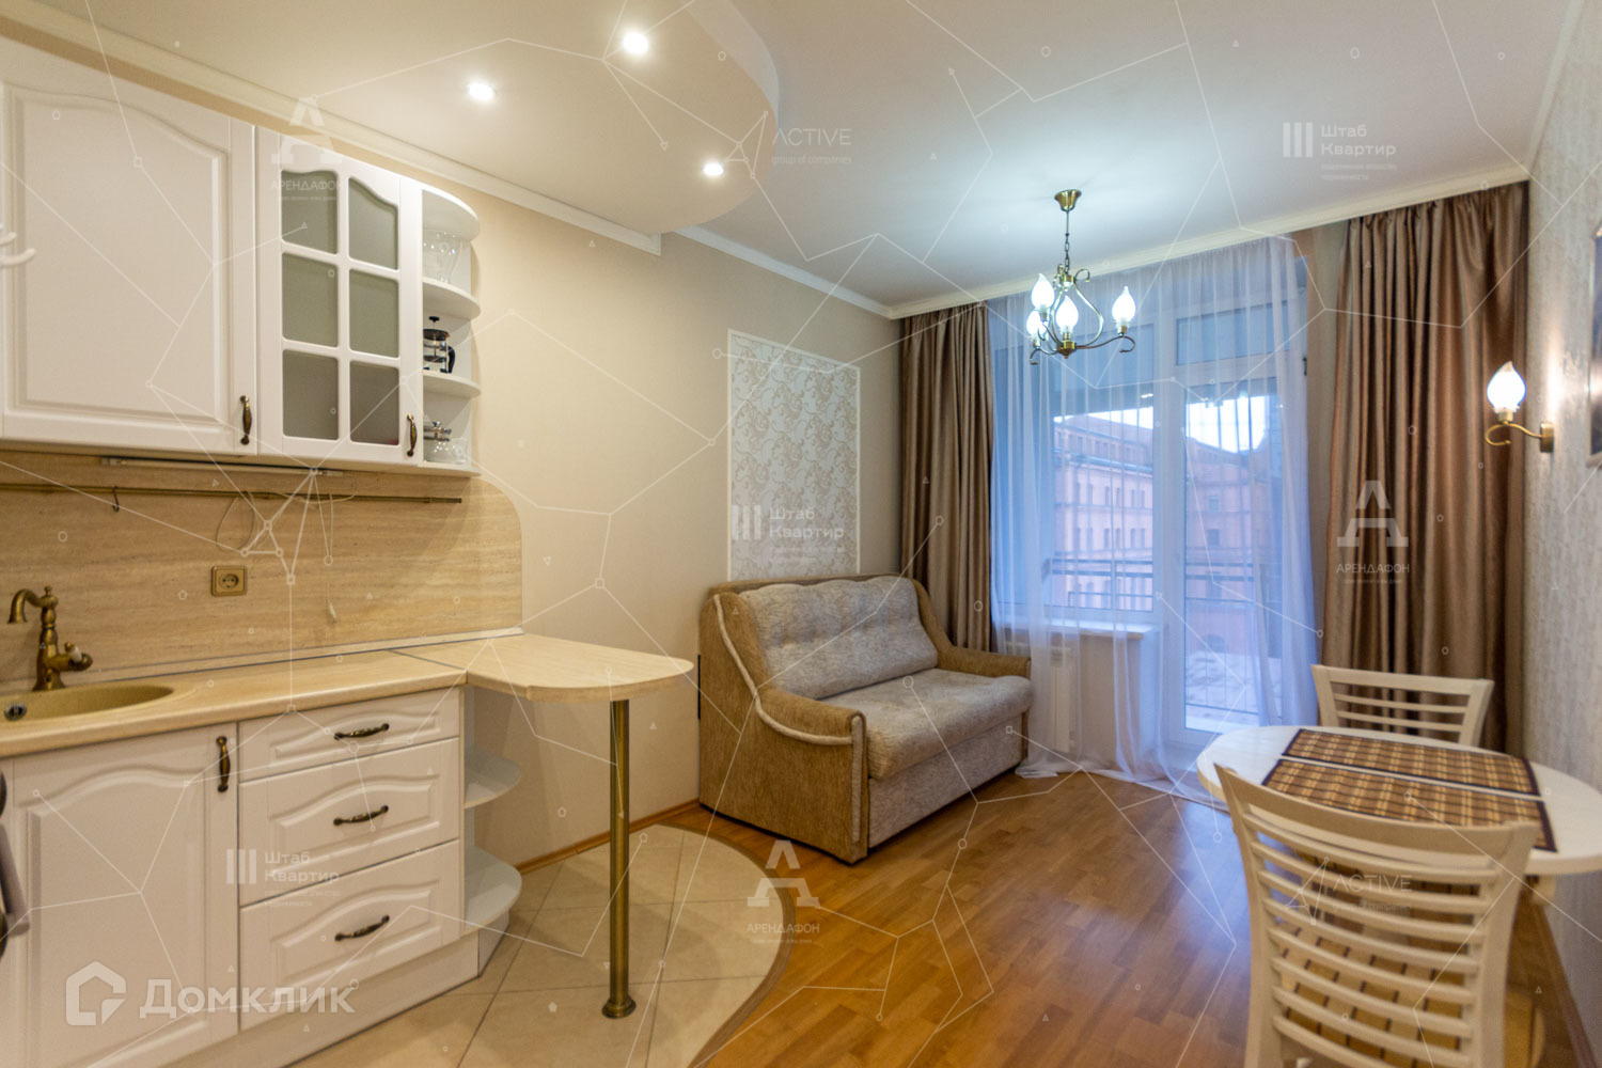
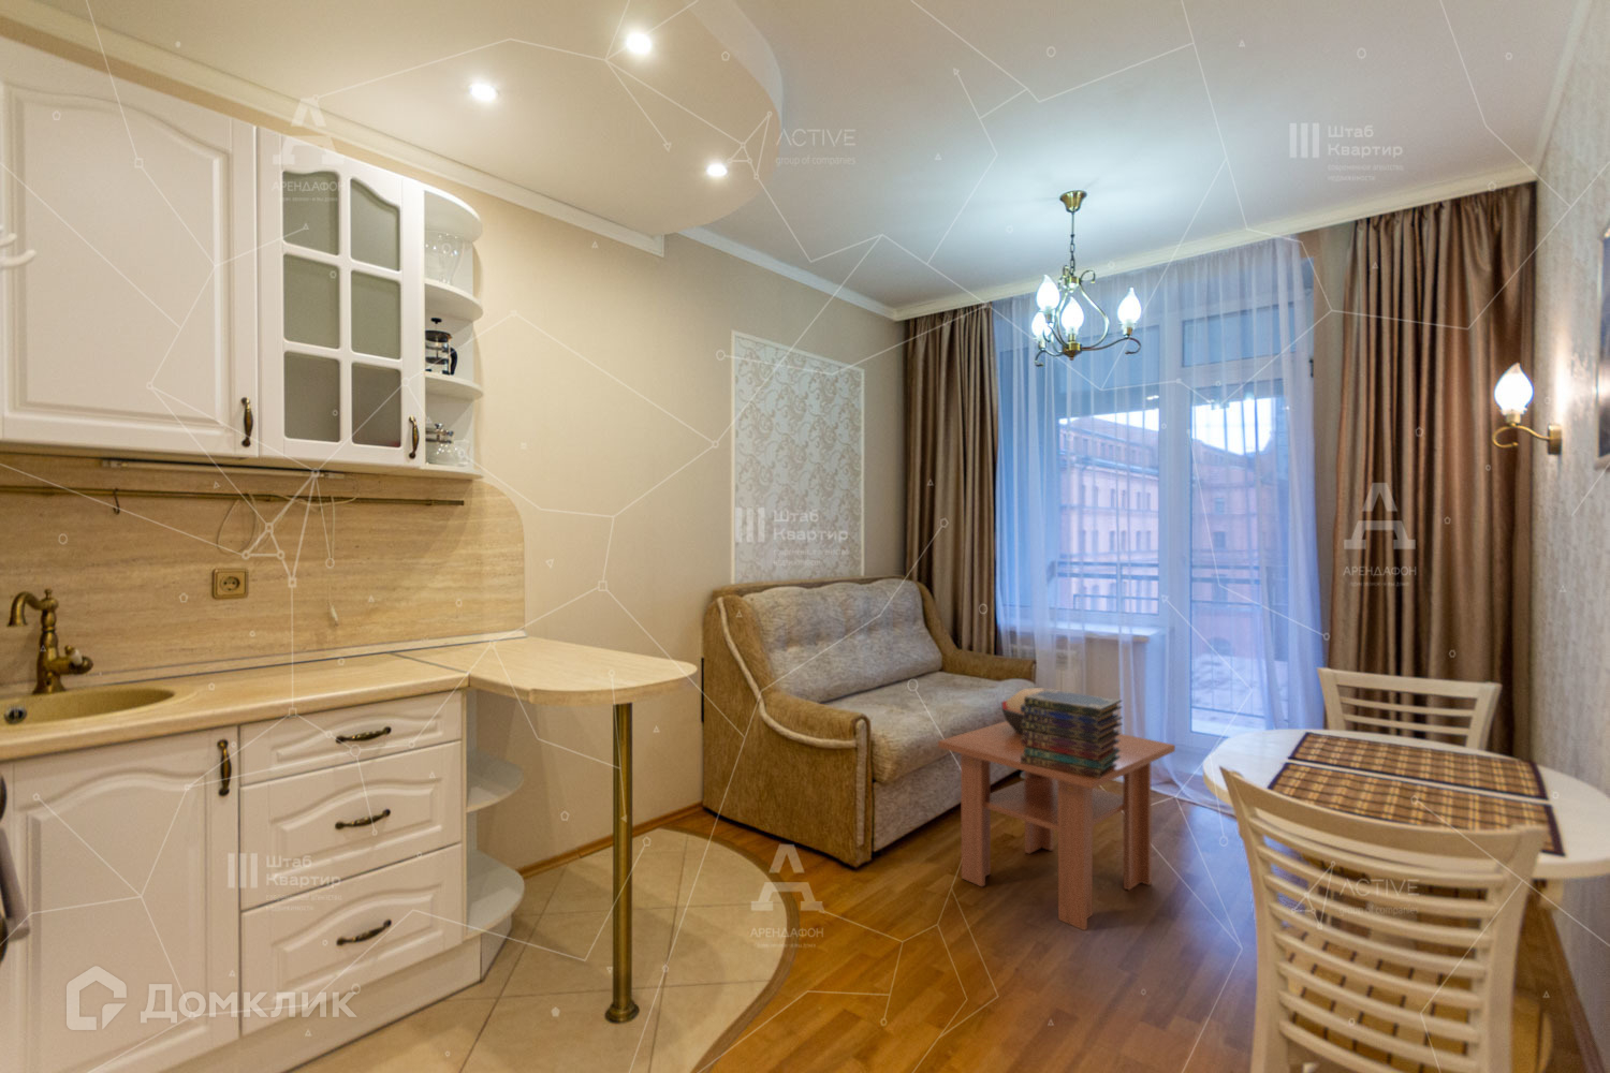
+ decorative bowl (1039, 691)
+ book stack (1071, 731)
+ coffee table (1055, 811)
